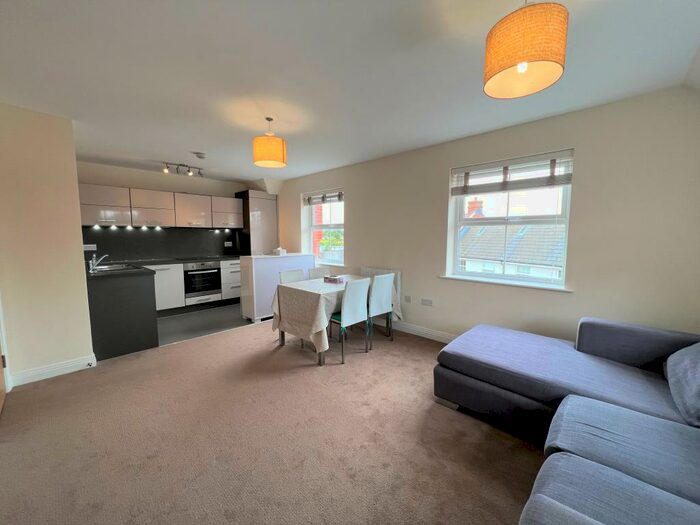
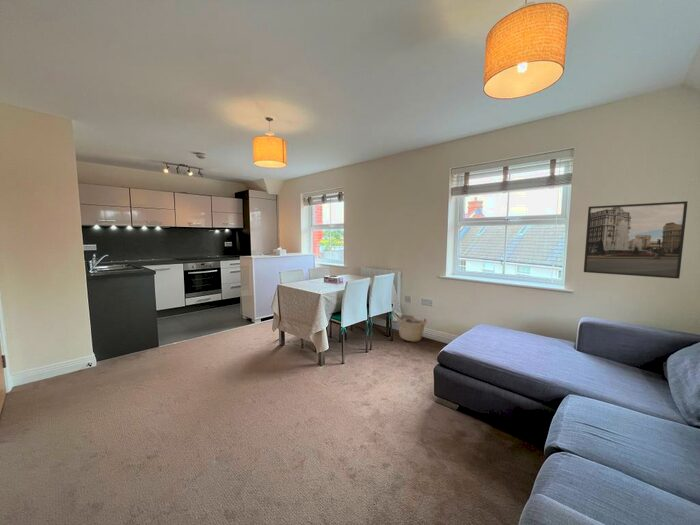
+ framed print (630, 240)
+ basket (411, 327)
